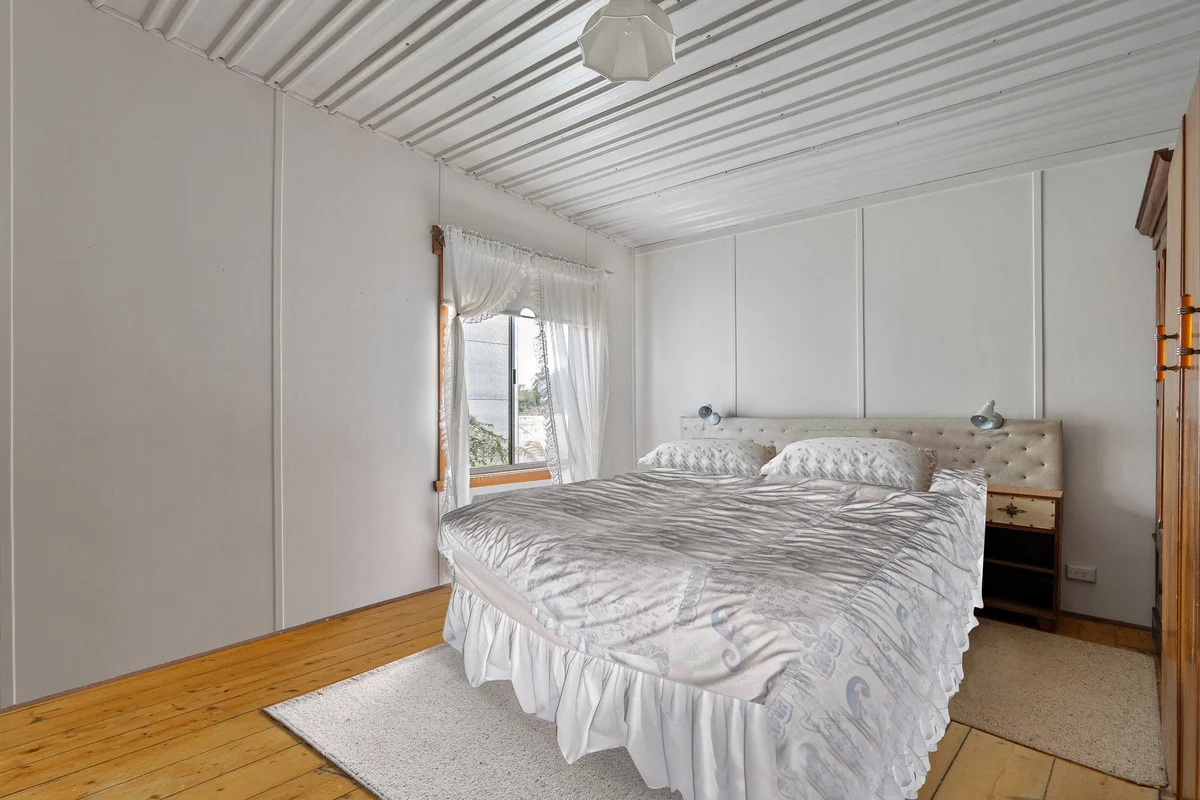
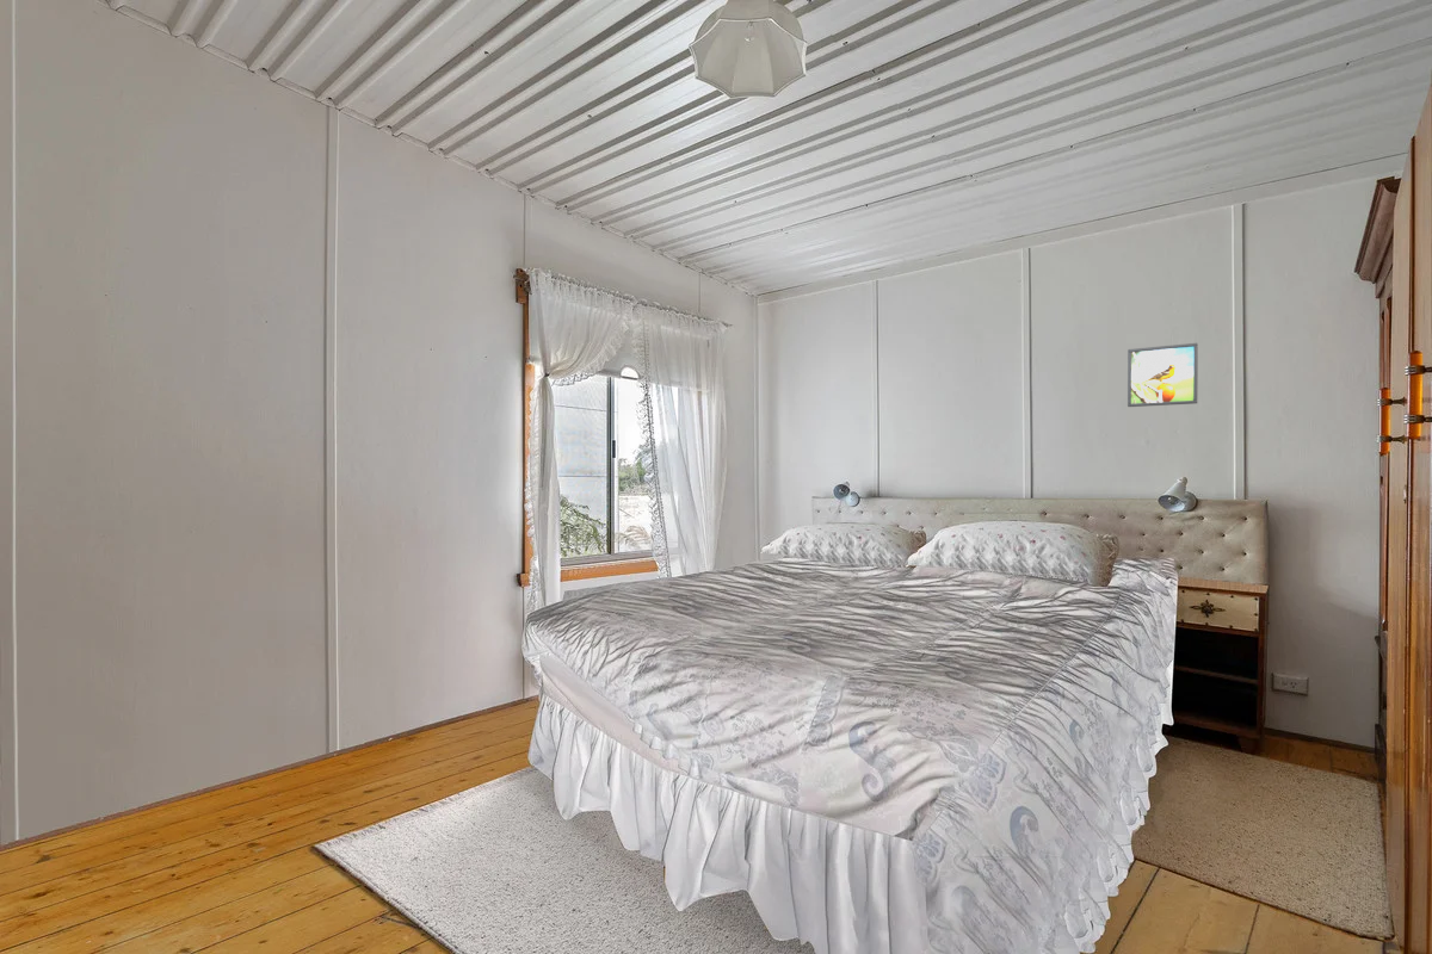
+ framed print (1161, 376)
